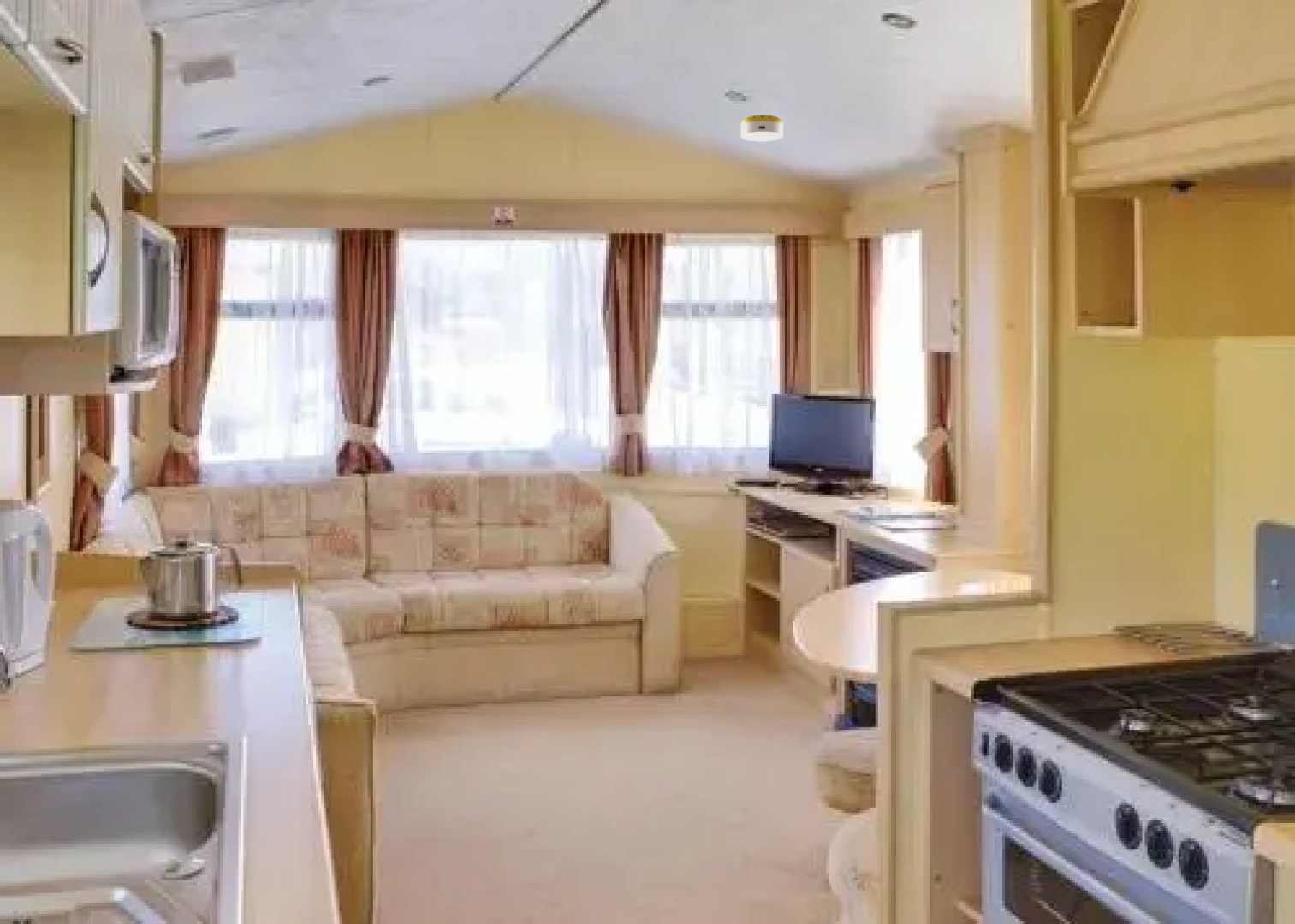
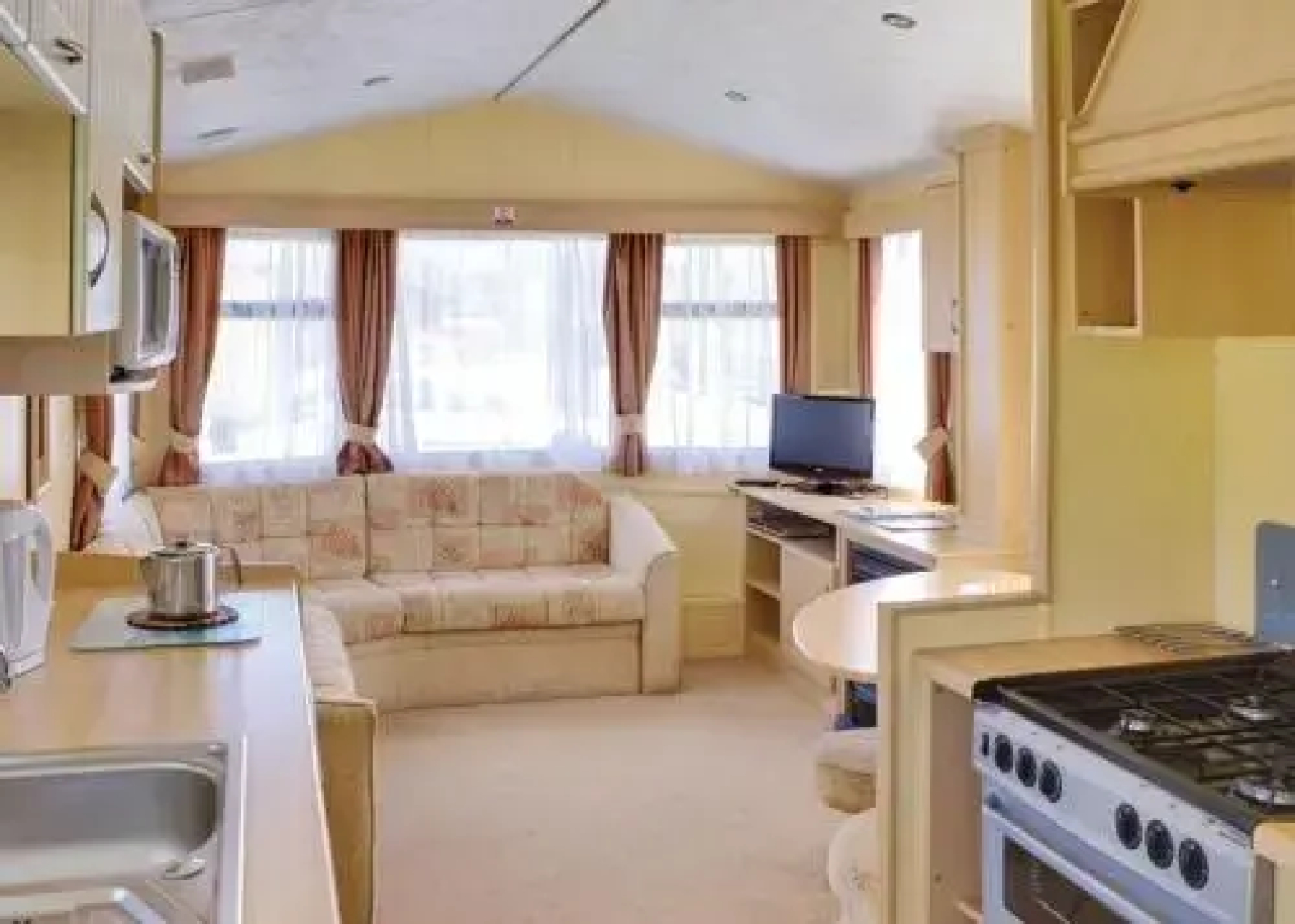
- smoke detector (762, 127)
